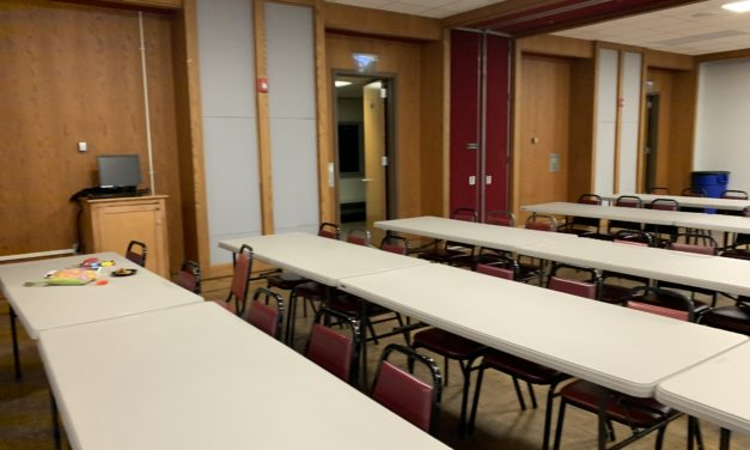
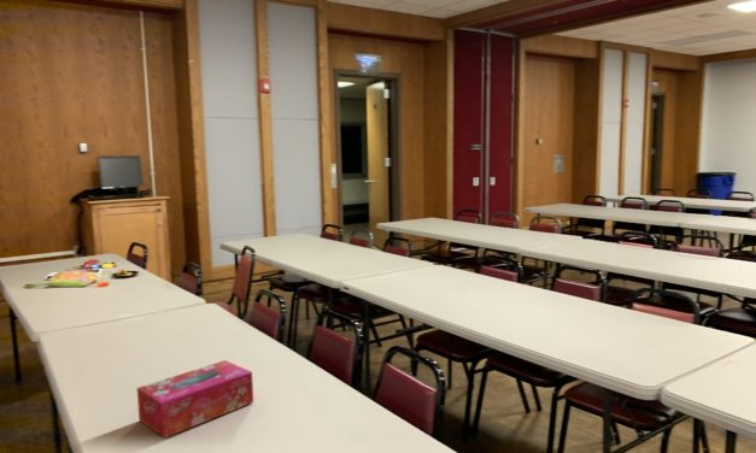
+ tissue box (197, 395)
